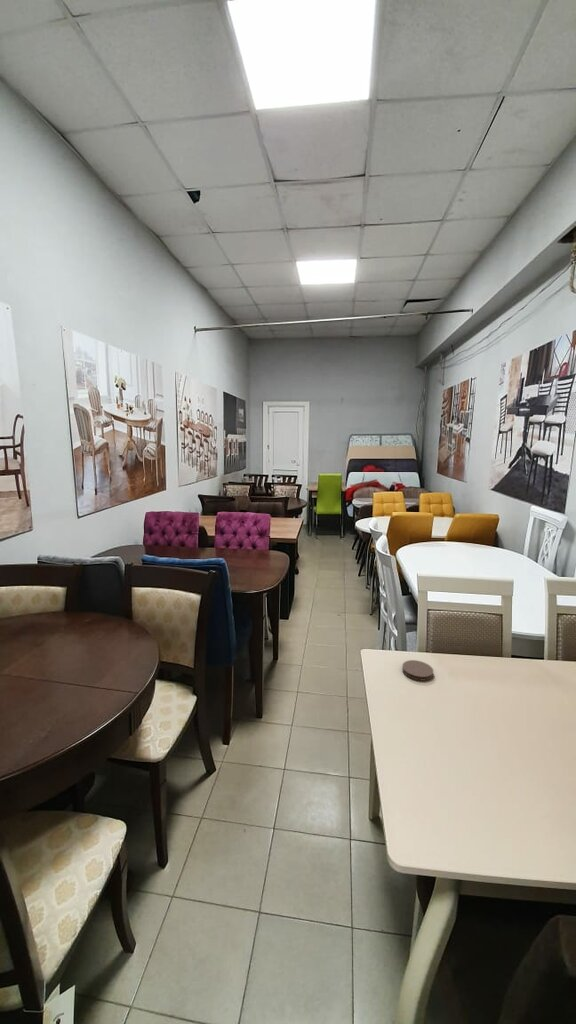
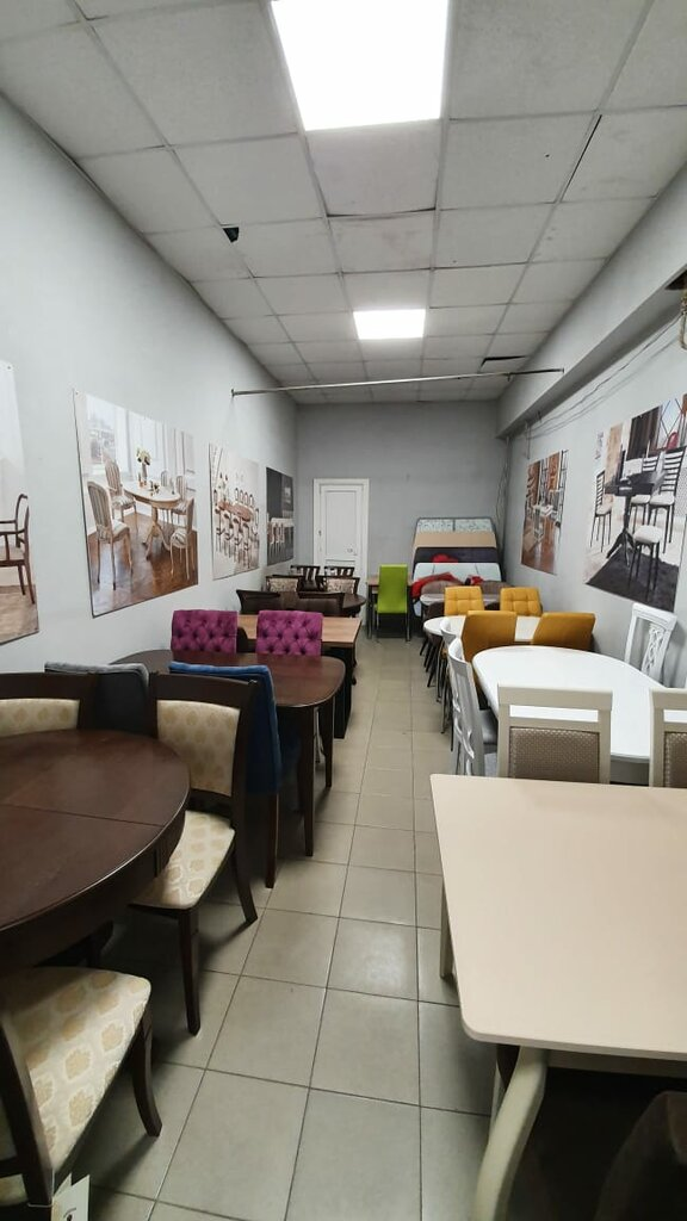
- coaster (417, 670)
